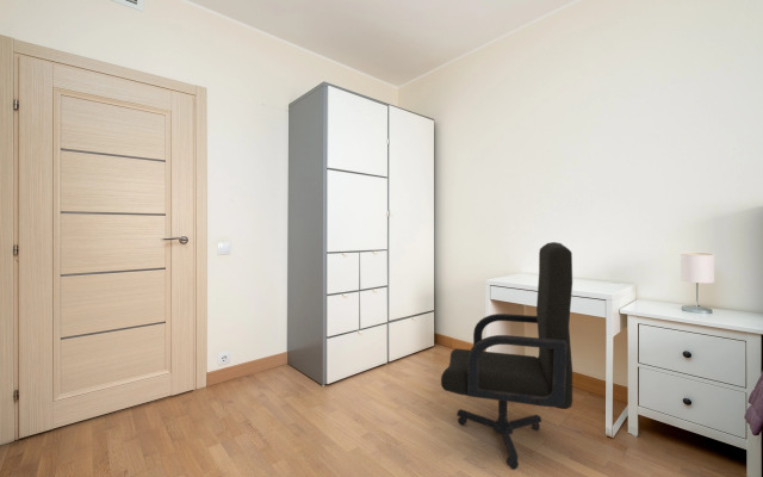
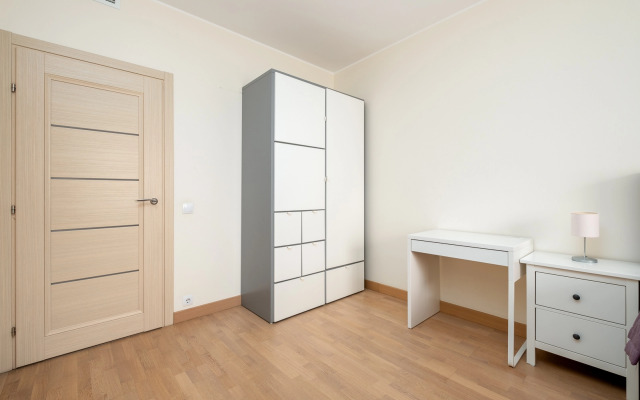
- chair (502, 340)
